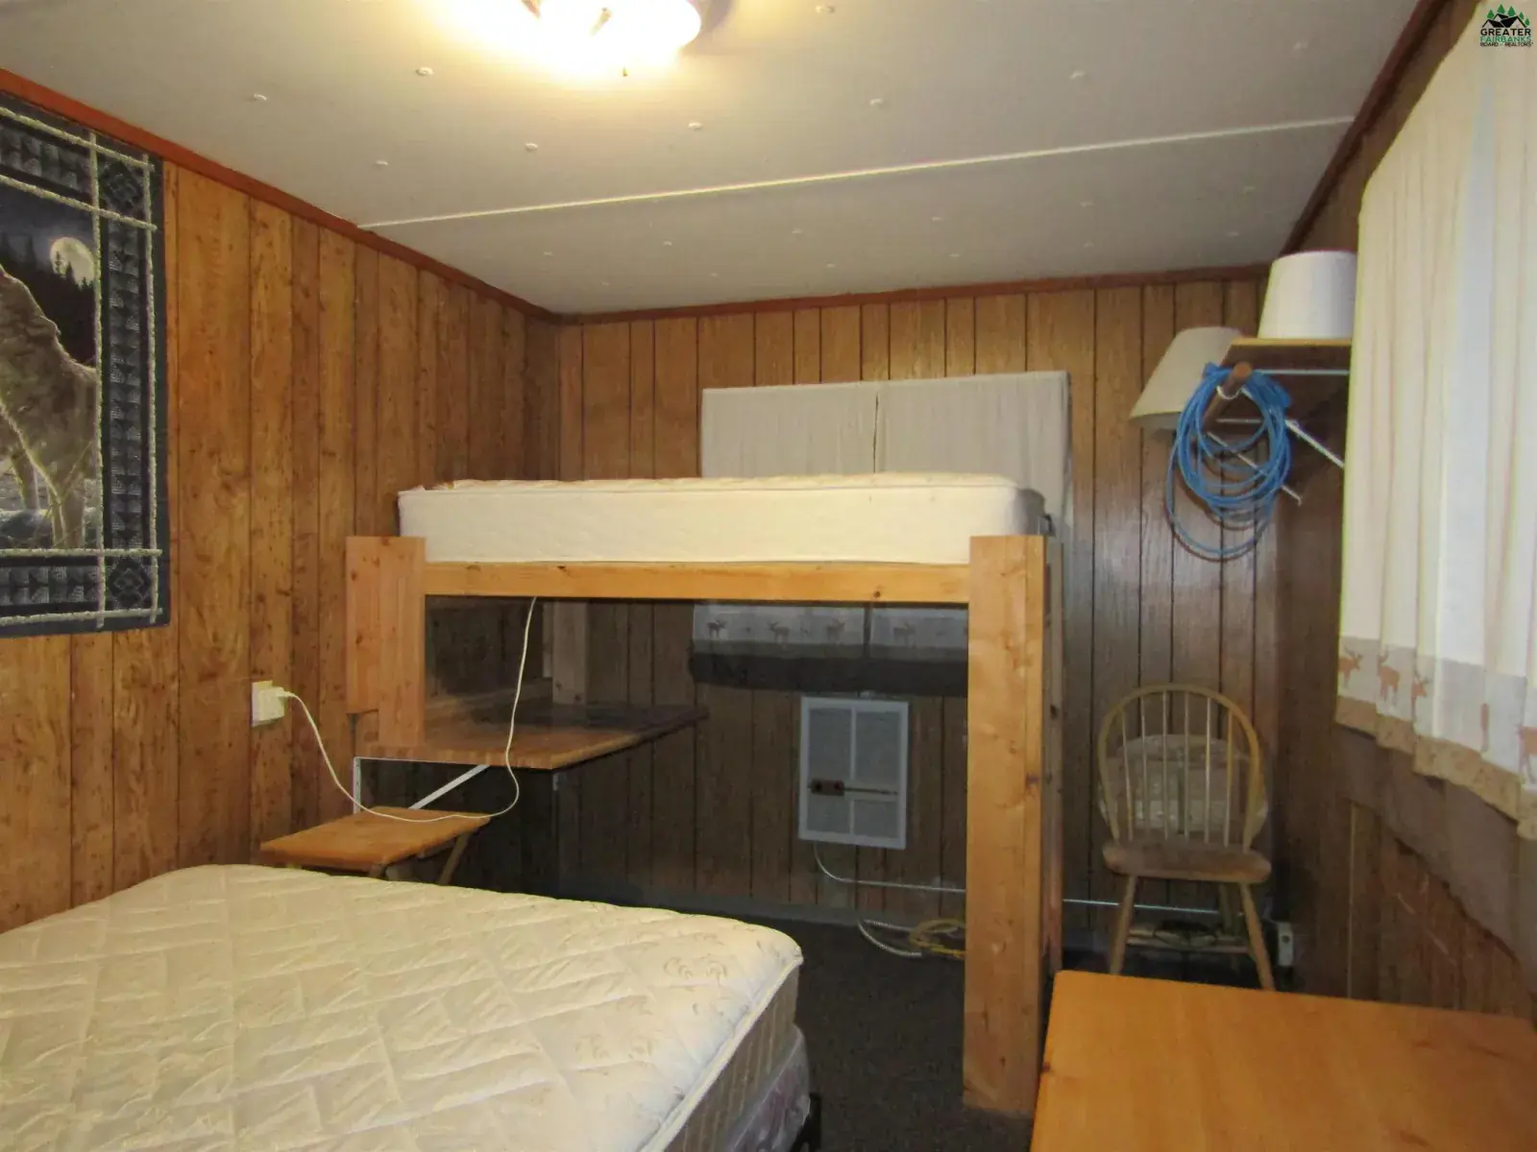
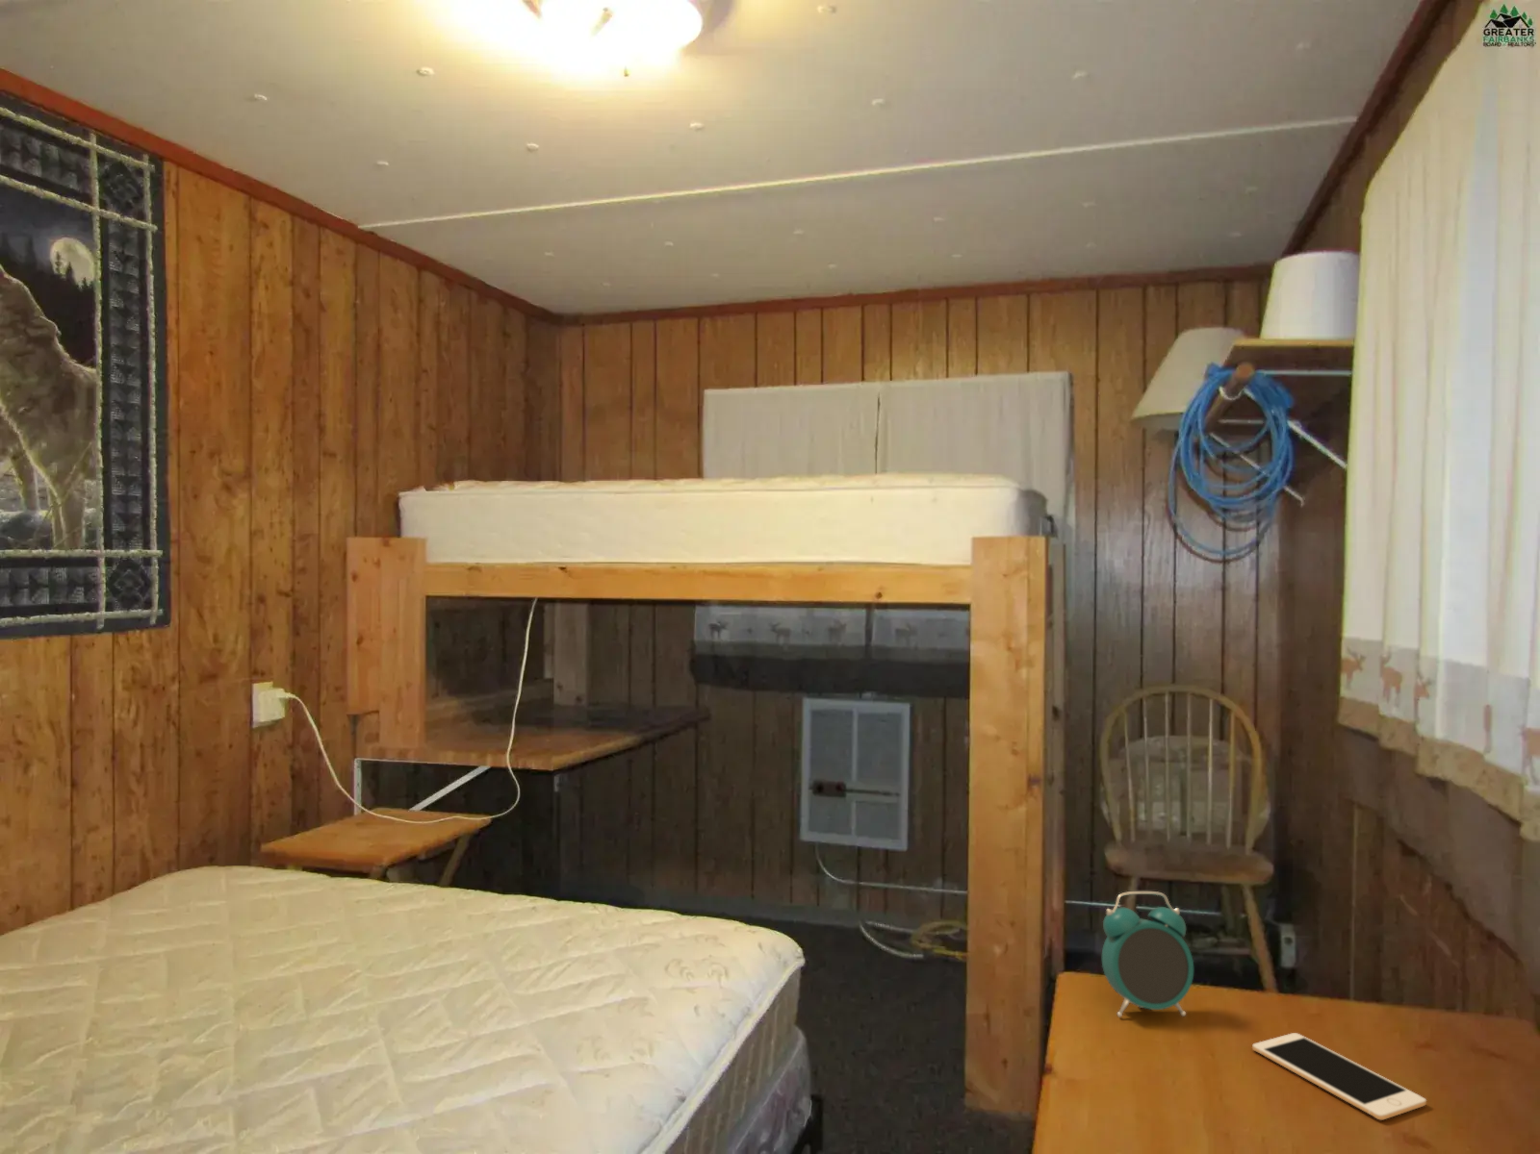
+ alarm clock (1146, 953)
+ cell phone (1334, 1073)
